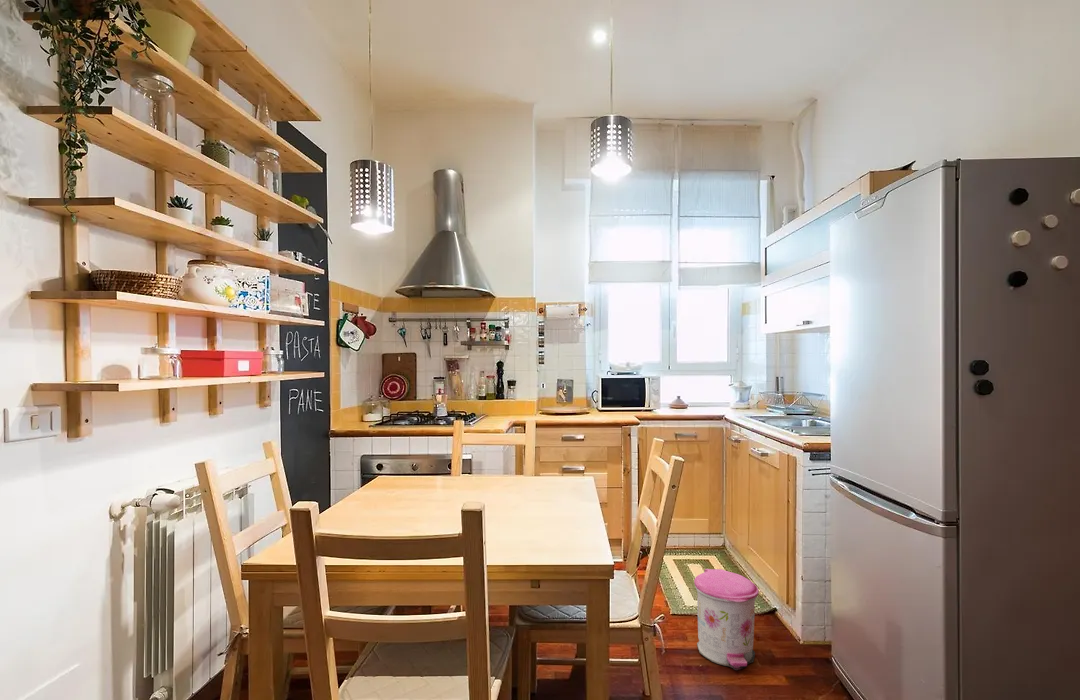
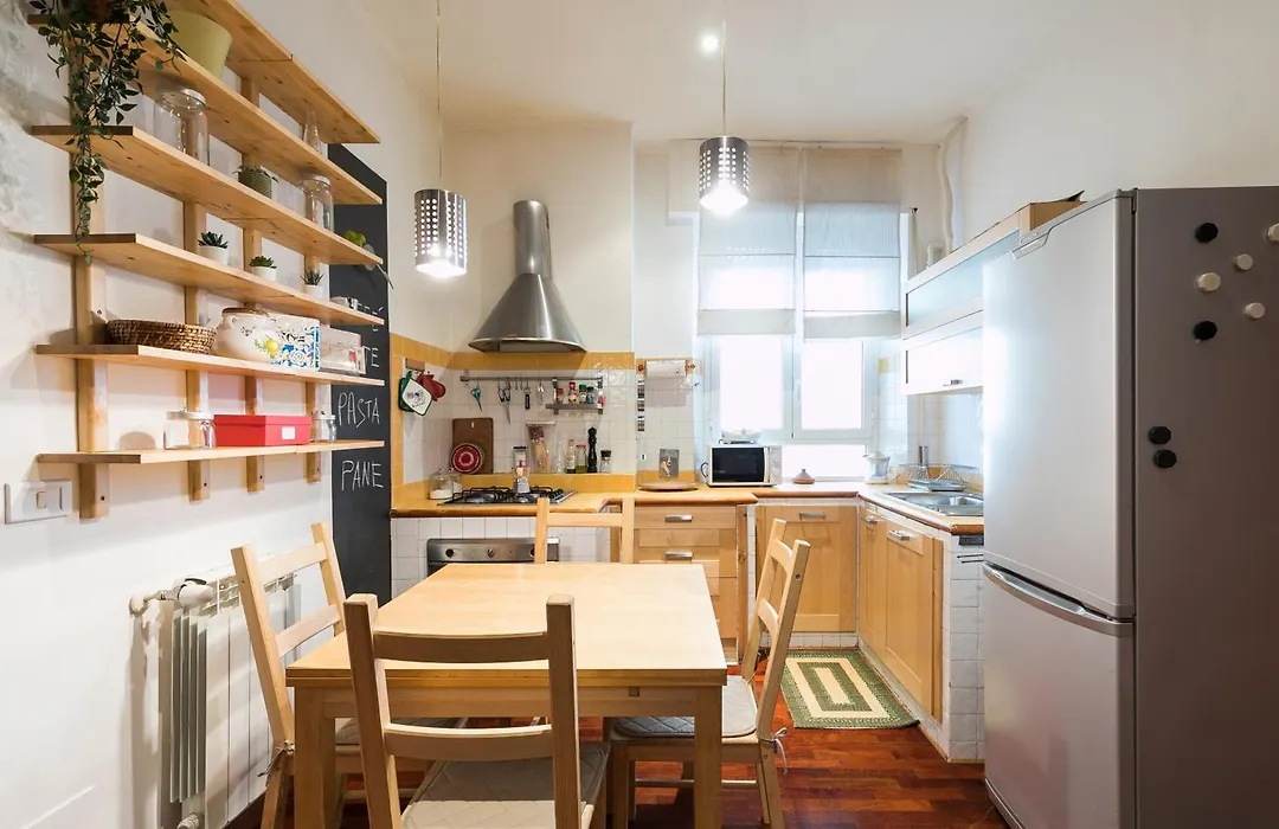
- trash can (725, 614)
